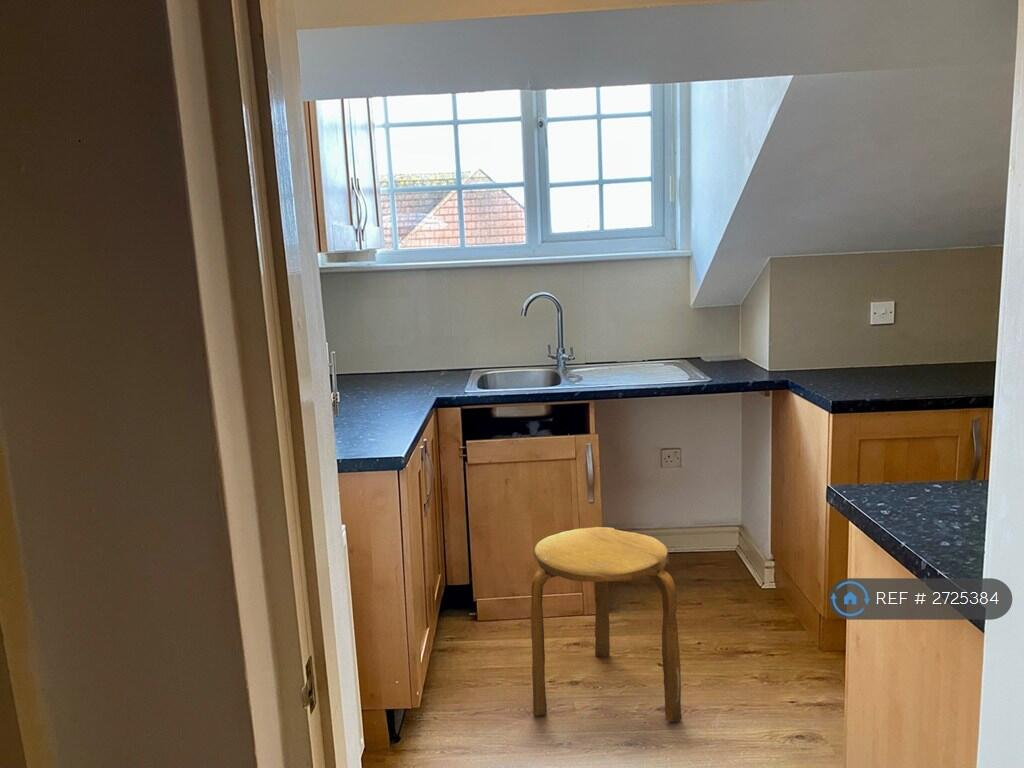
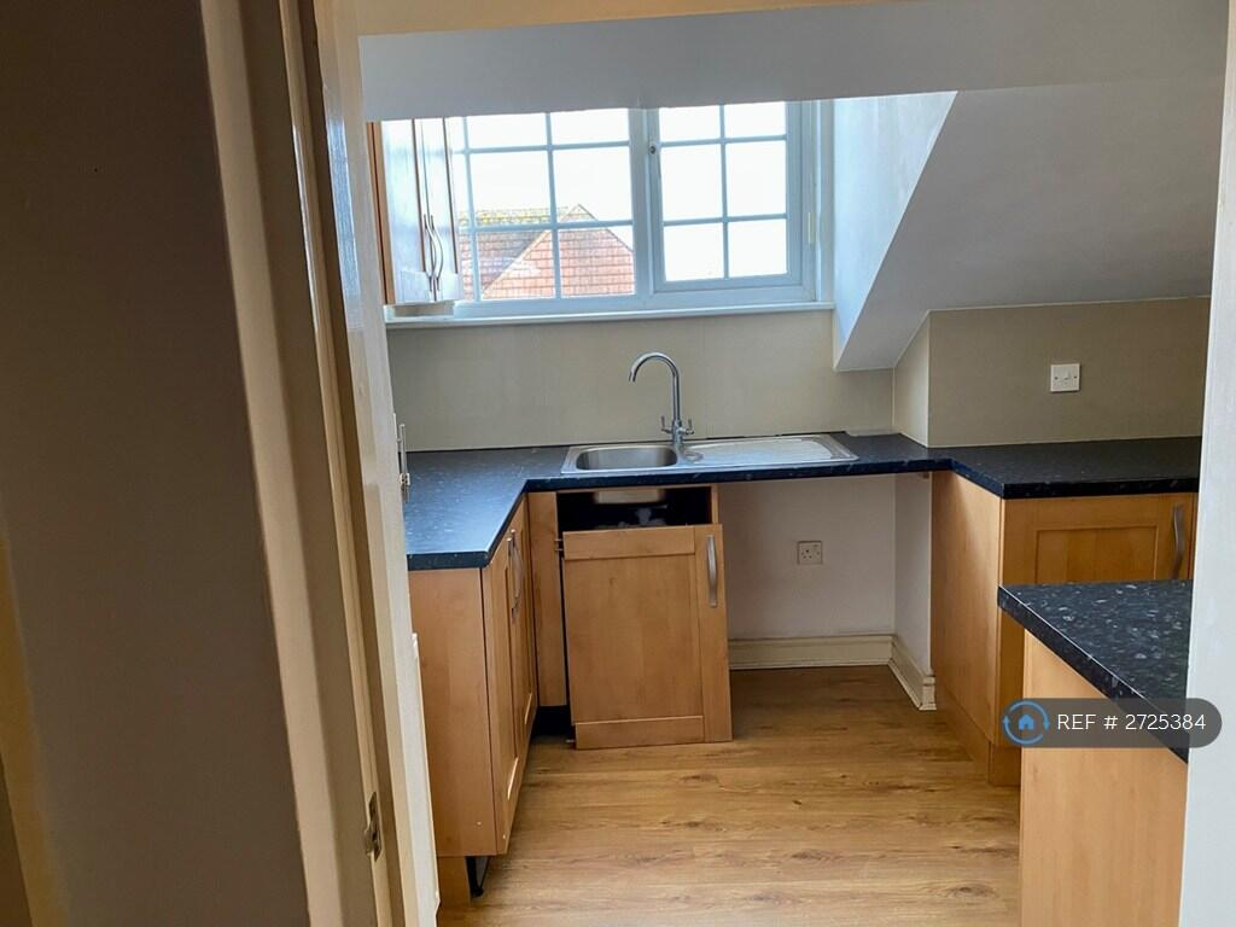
- stool (604, 618)
